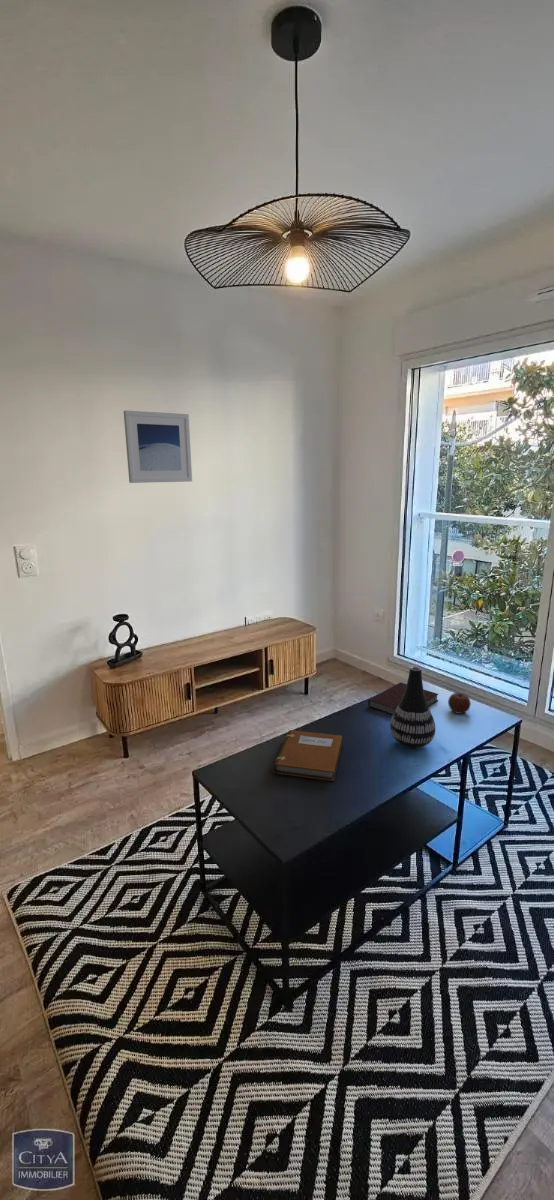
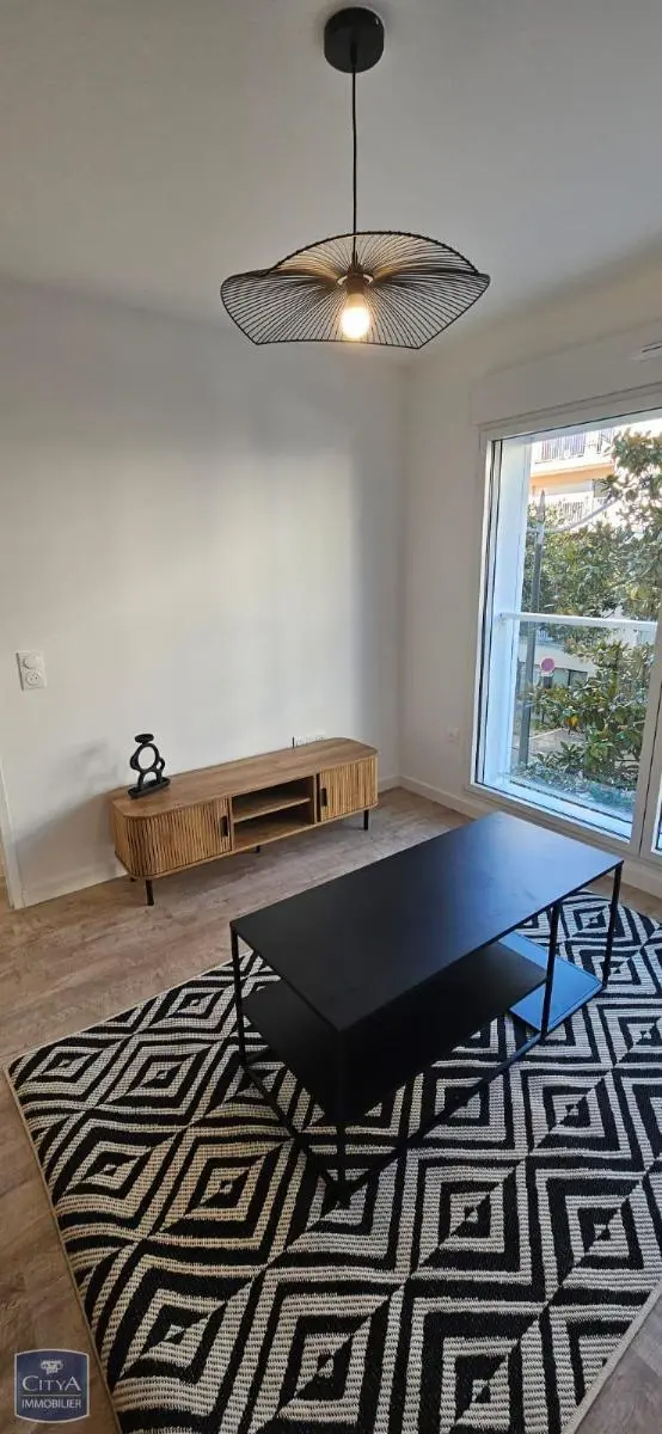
- vase (413, 707)
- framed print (159, 447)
- apple (459, 702)
- notebook (309, 752)
- notebook (401, 698)
